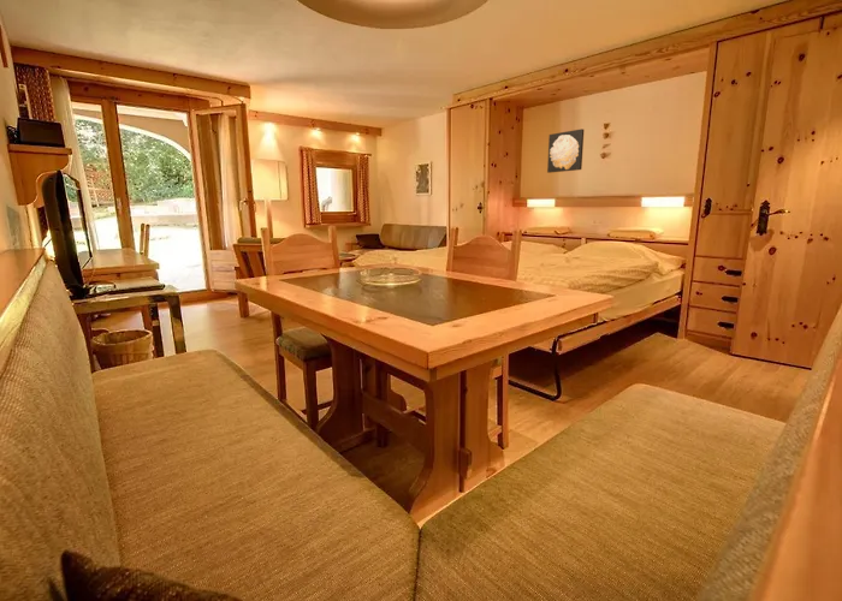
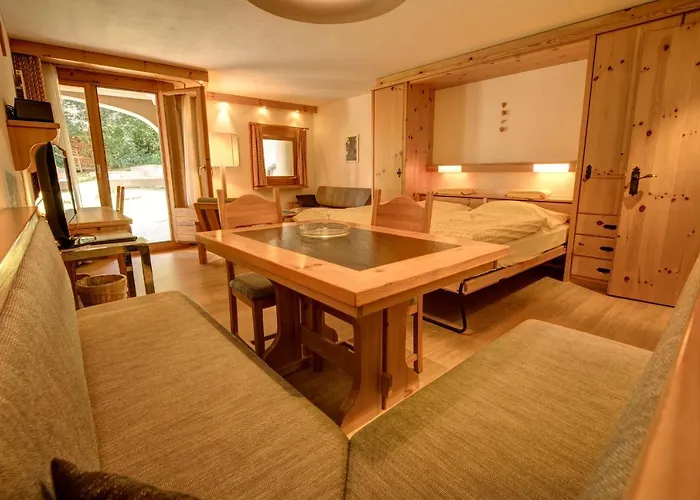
- wall art (564, 151)
